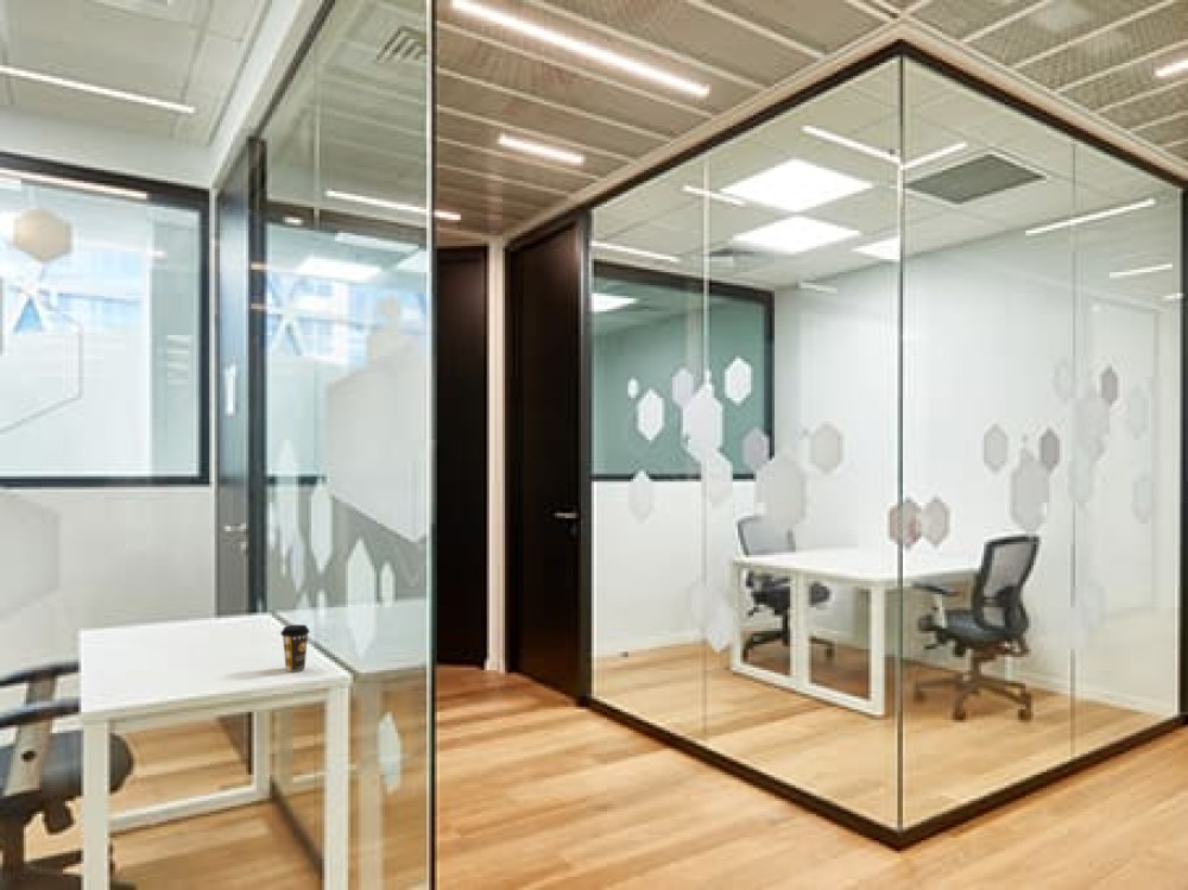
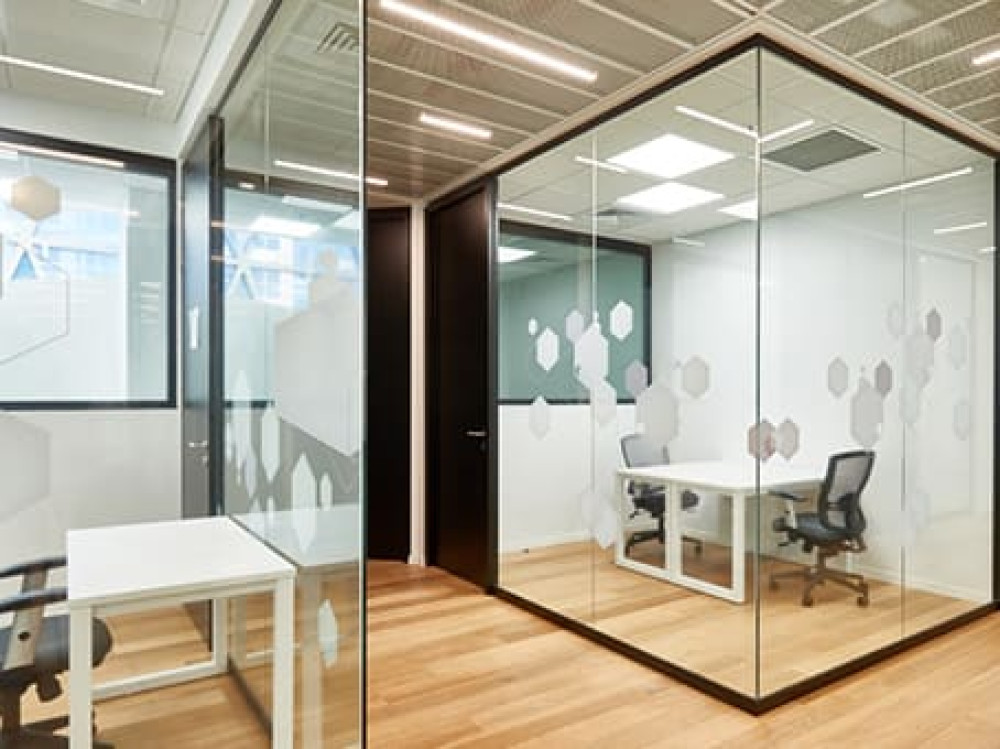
- coffee cup (295, 648)
